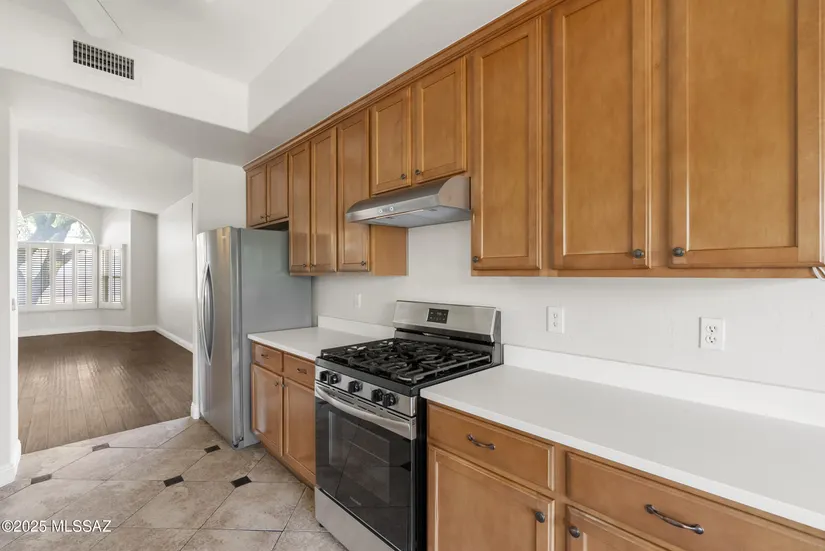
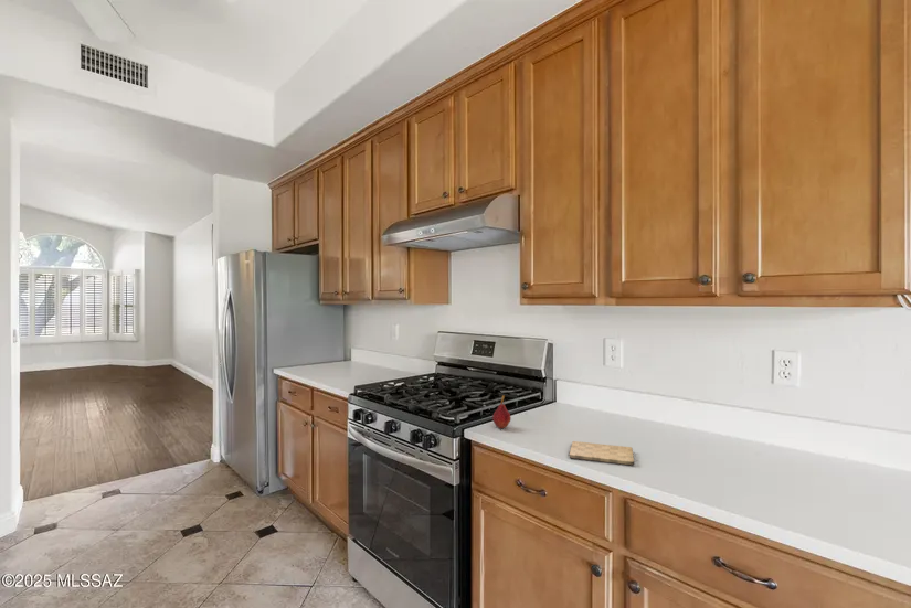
+ fruit (501, 412)
+ cutting board (601, 451)
